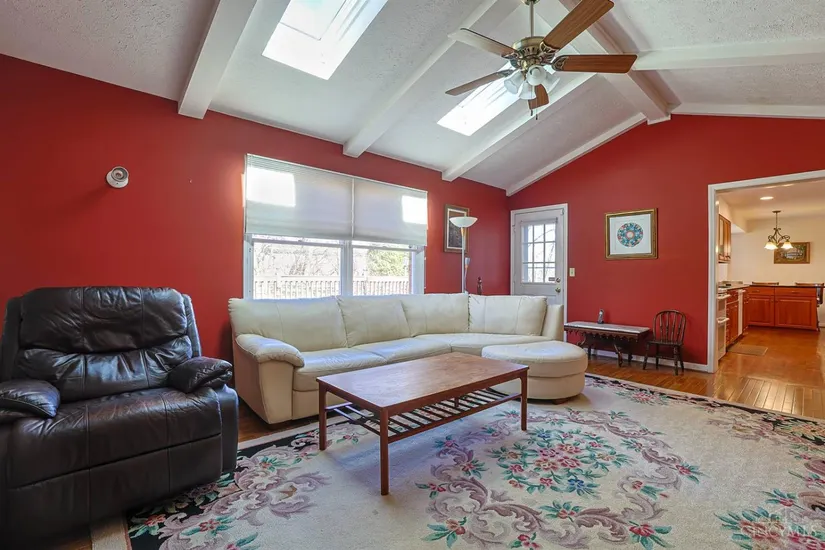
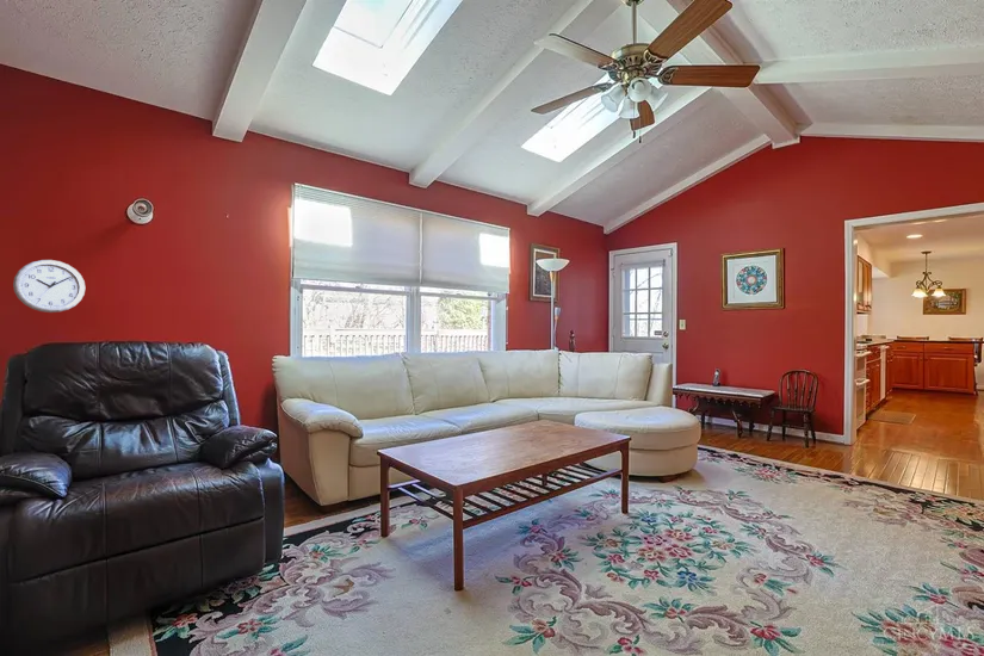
+ wall clock (50, 285)
